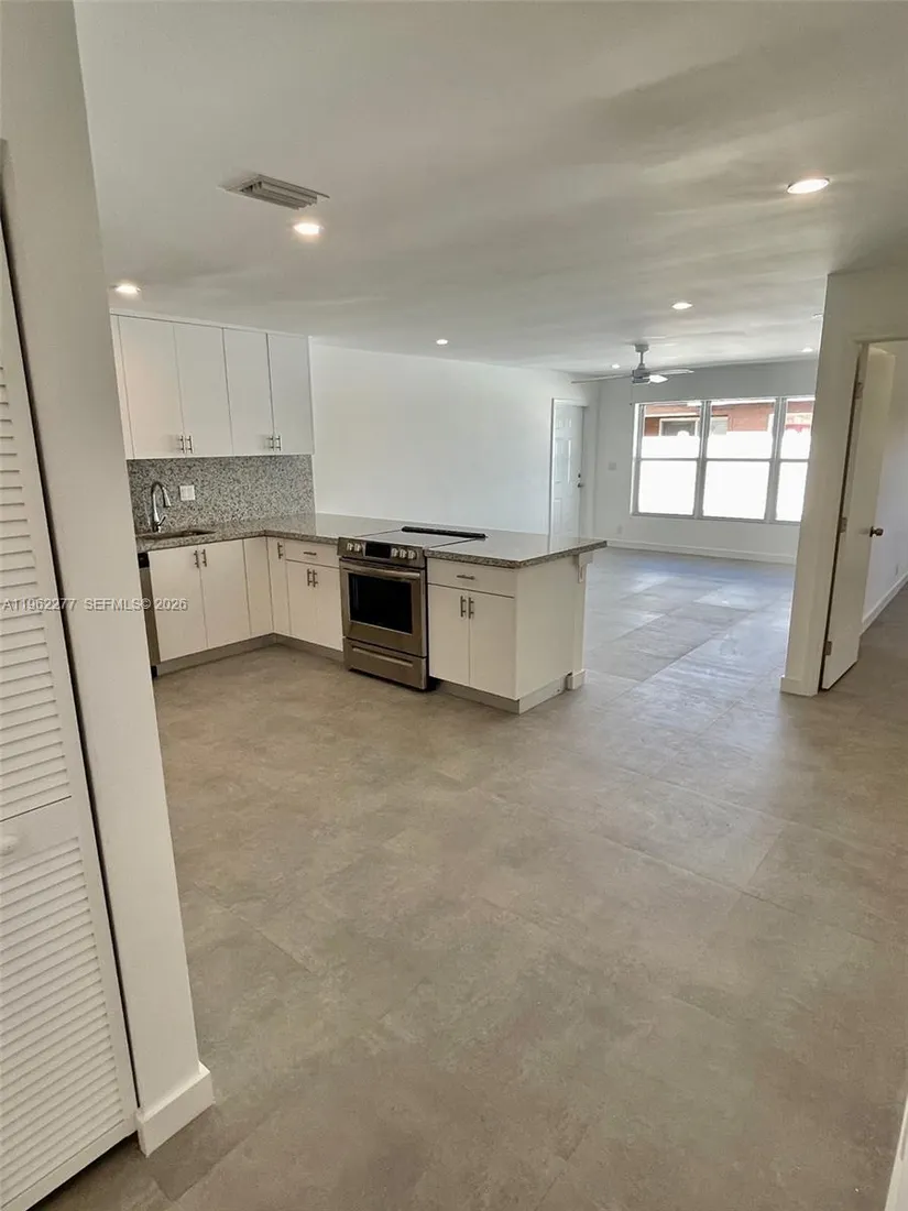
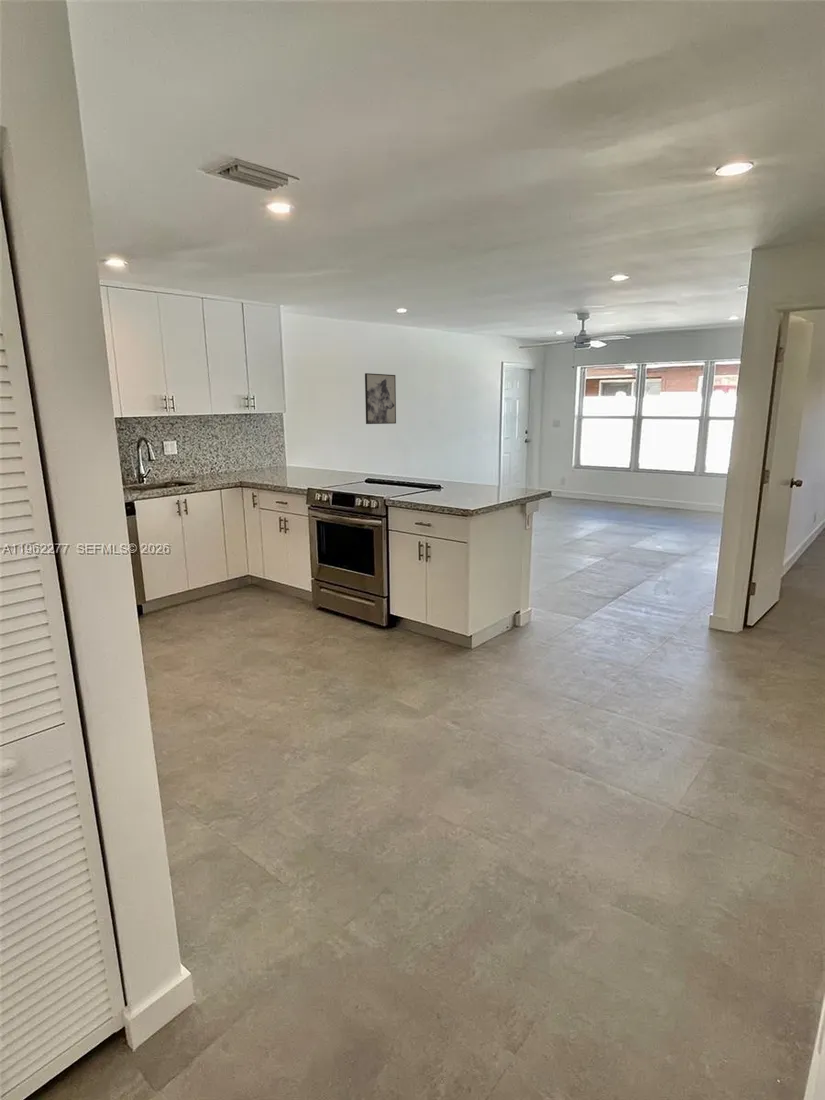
+ wall art (380, 399)
